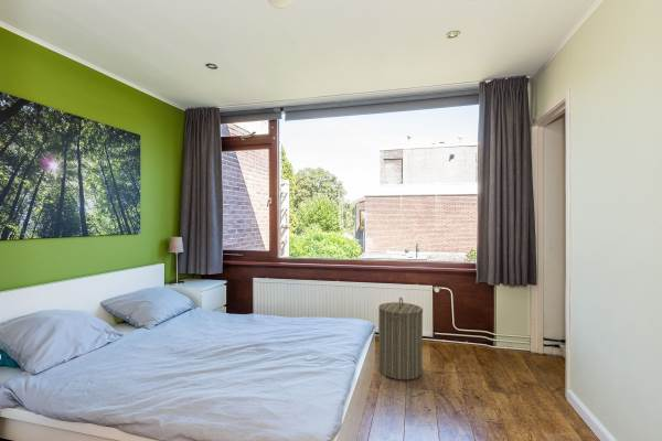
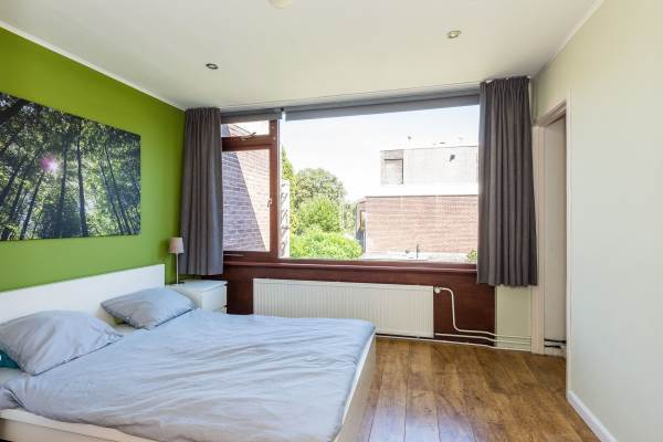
- laundry hamper (399, 333)
